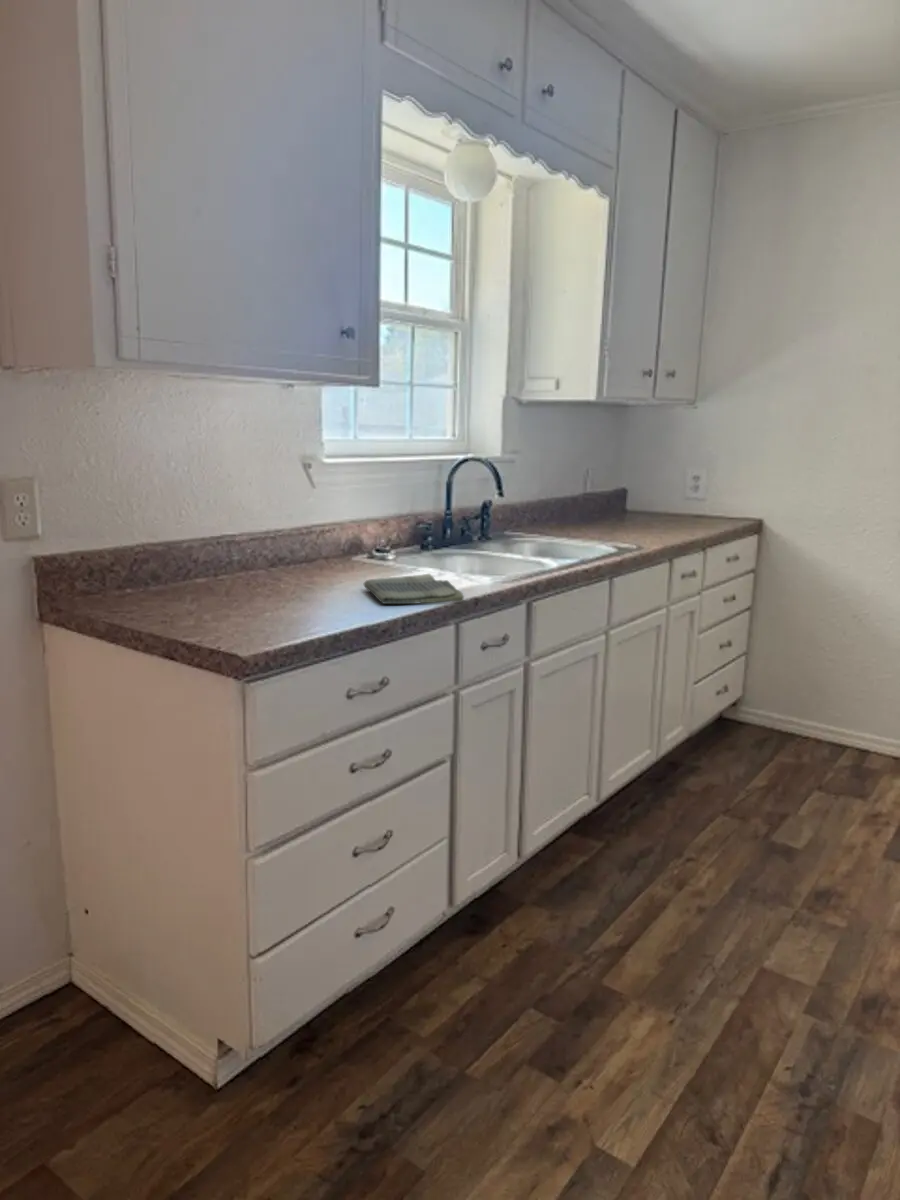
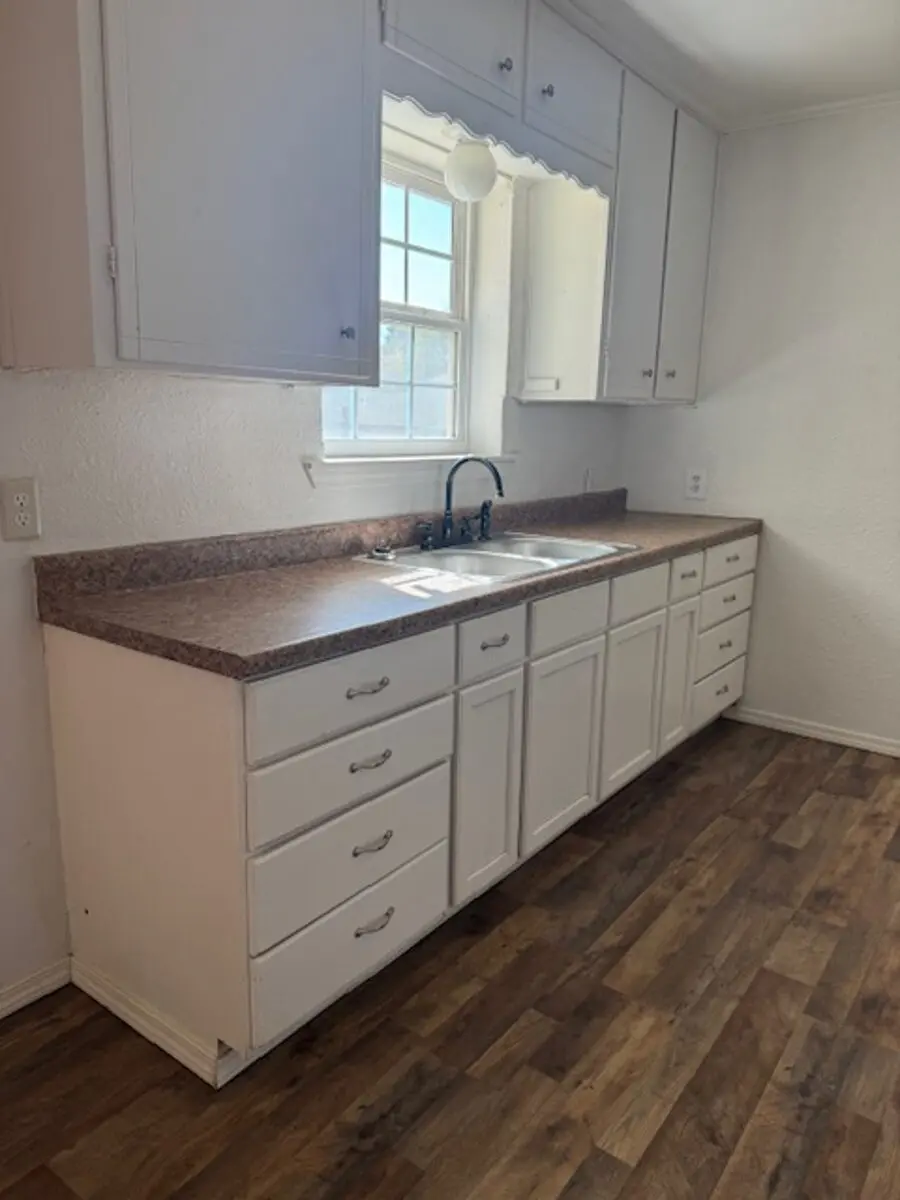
- dish towel (413, 588)
